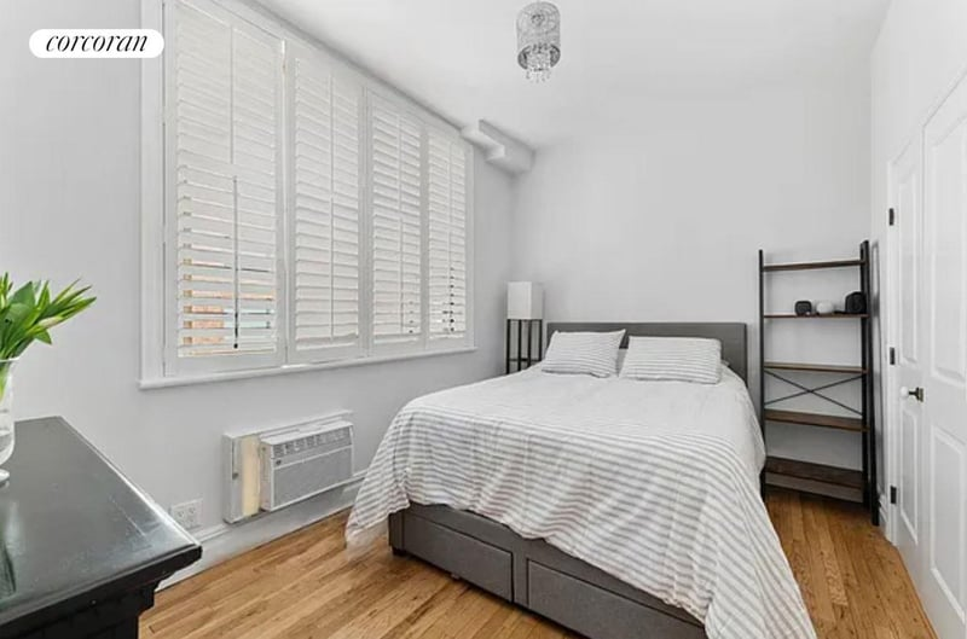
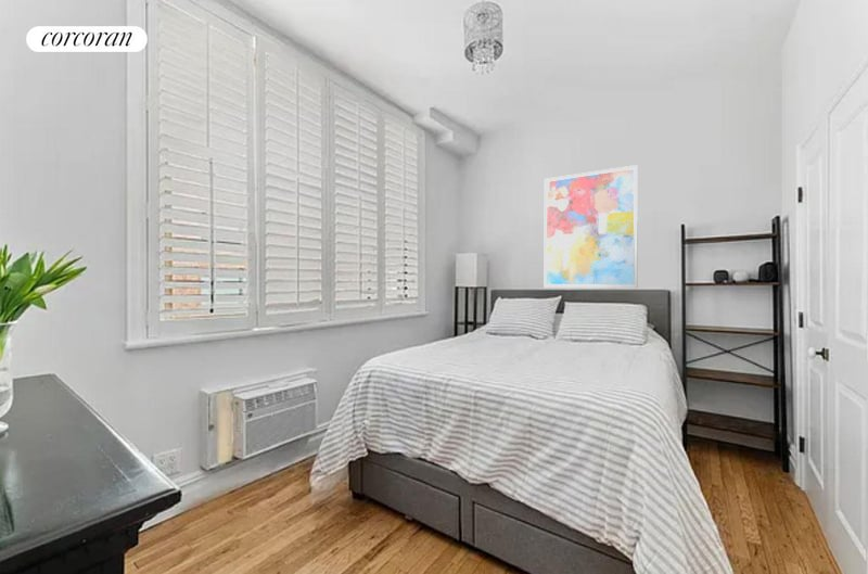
+ wall art (588, 230)
